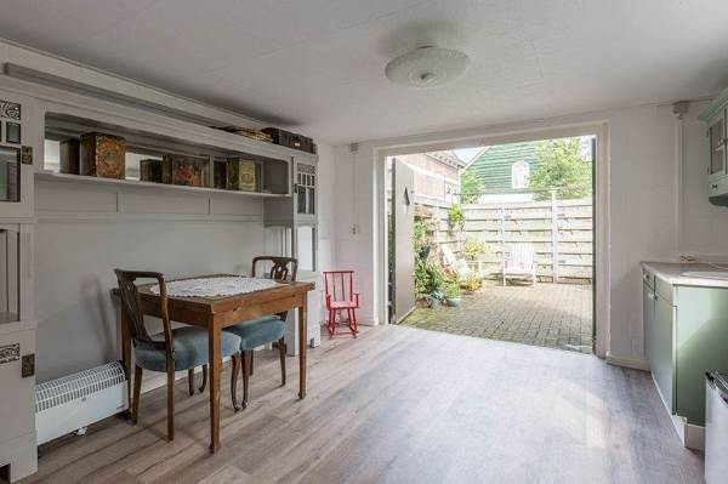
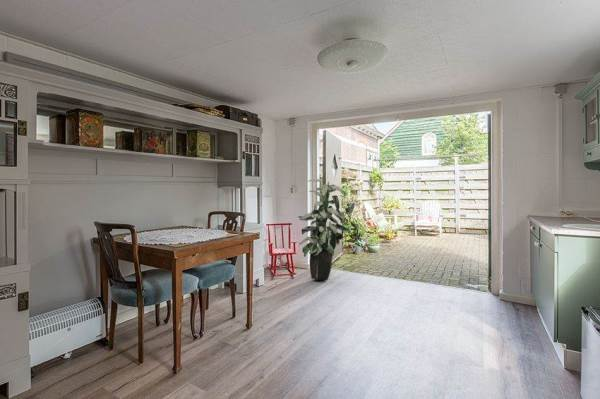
+ indoor plant (321, 228)
